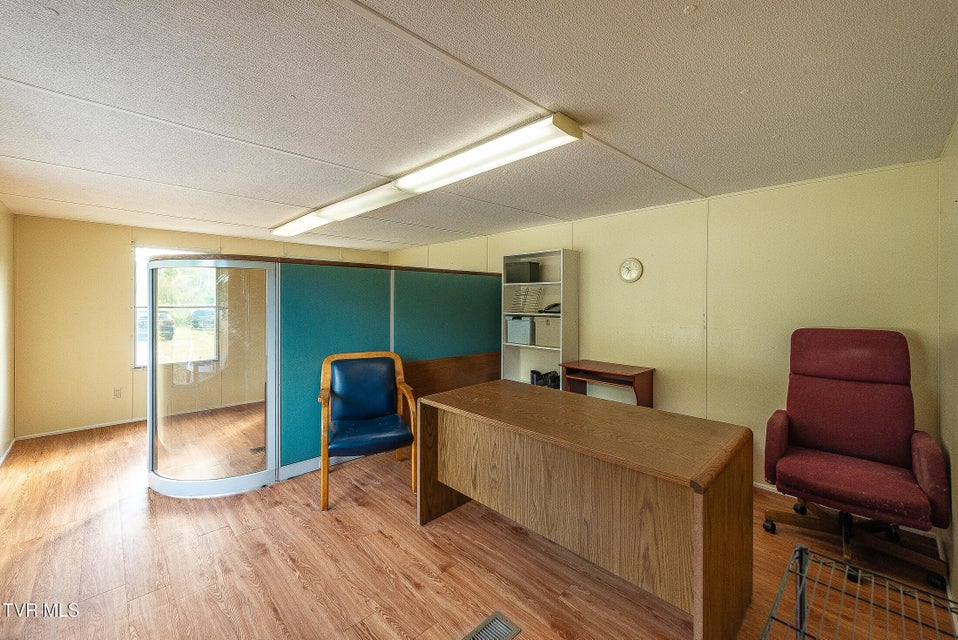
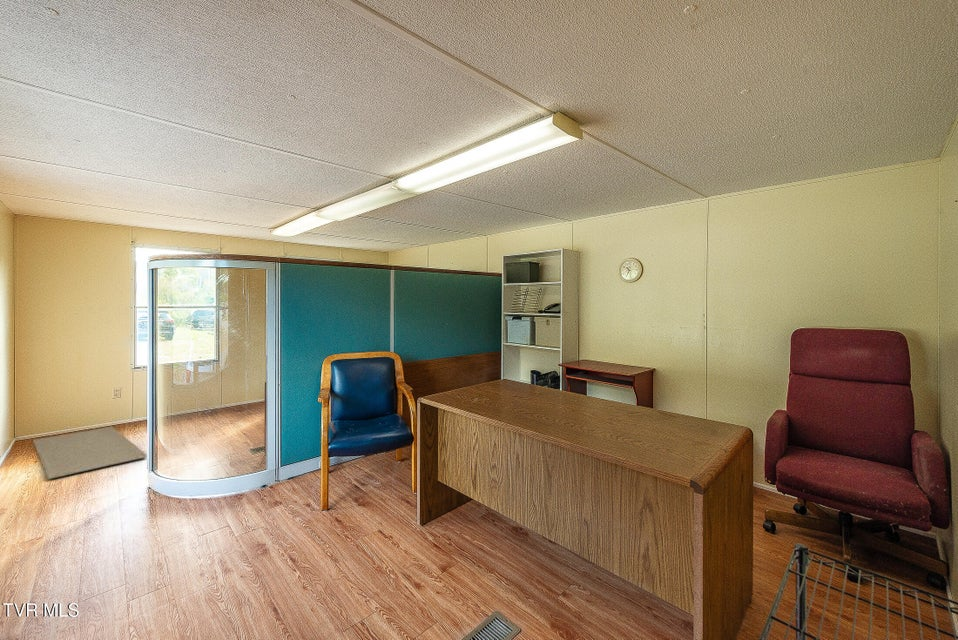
+ rug (86, 447)
